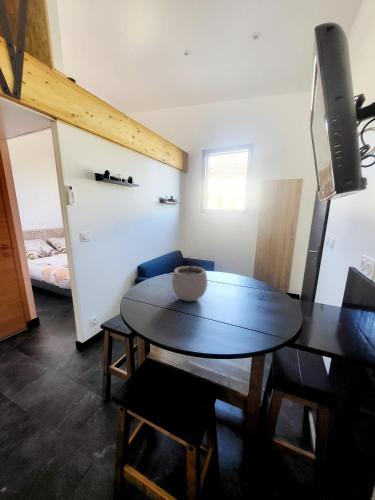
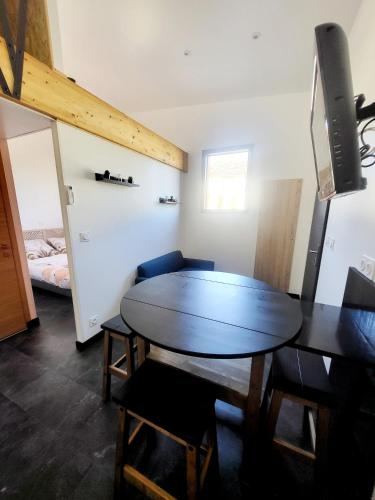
- plant pot (189, 278)
